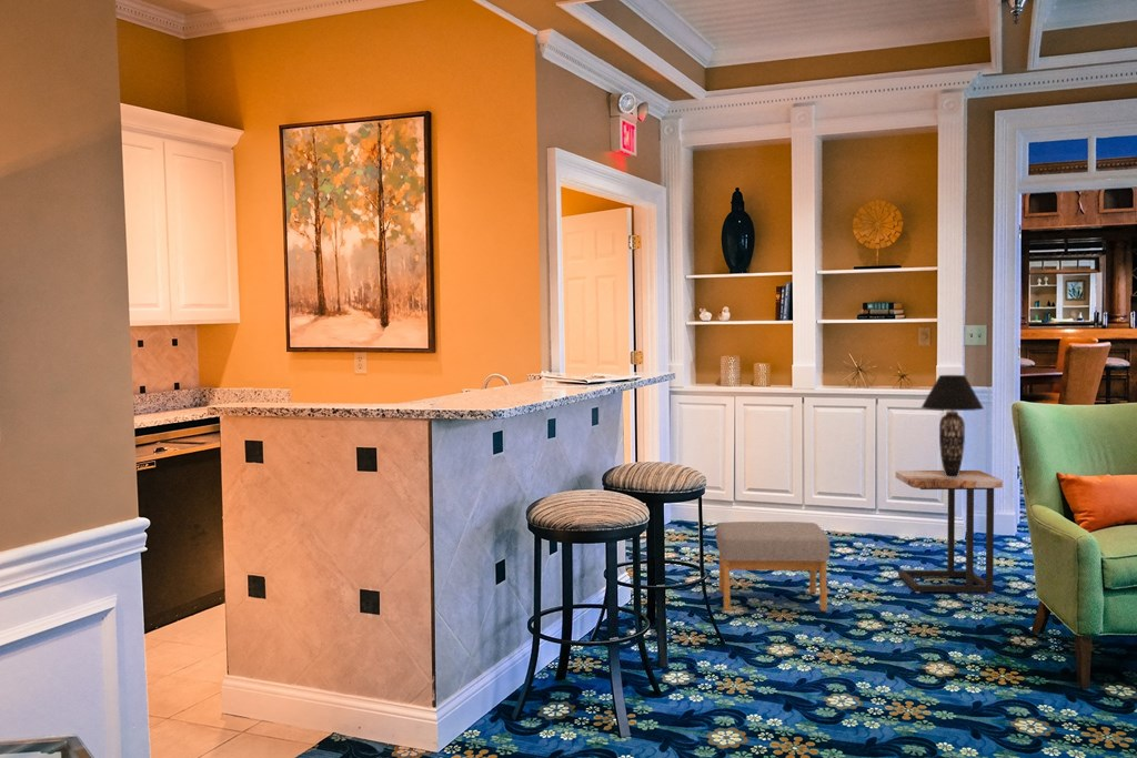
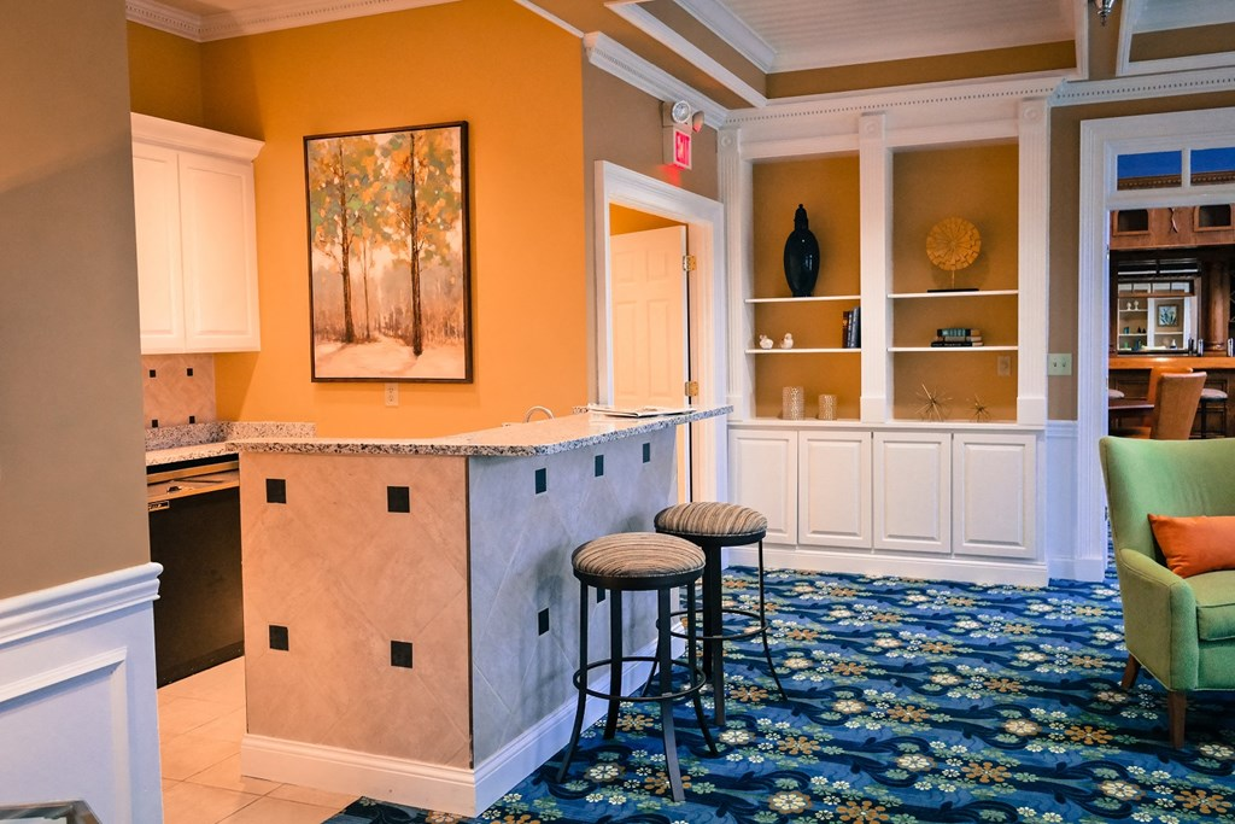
- side table (948, 529)
- table lamp (952, 425)
- footstool (771, 563)
